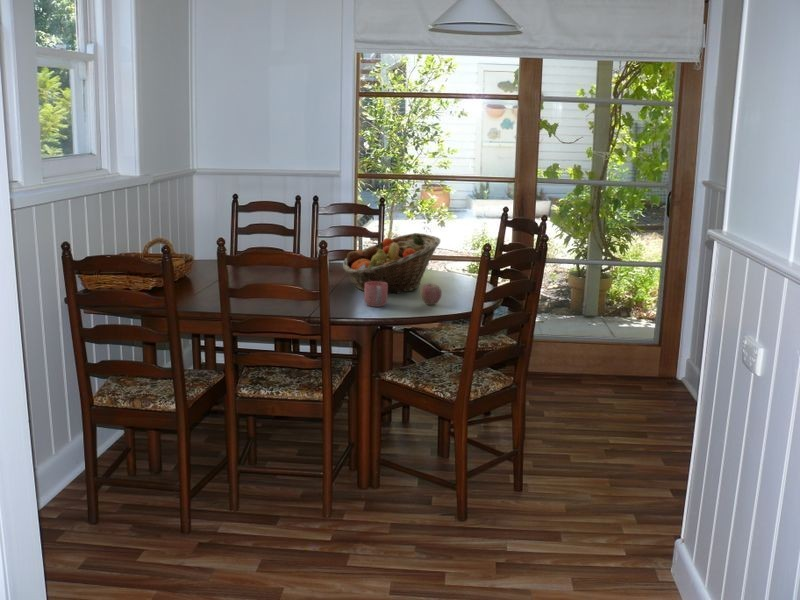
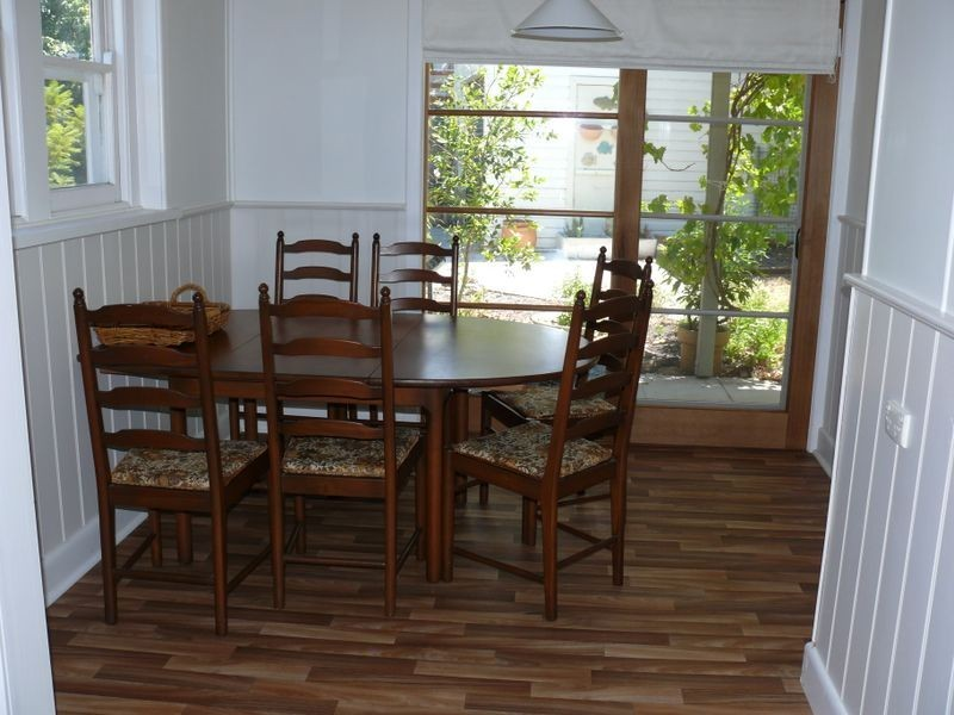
- apple (430, 294)
- fruit basket (391, 261)
- mug (376, 294)
